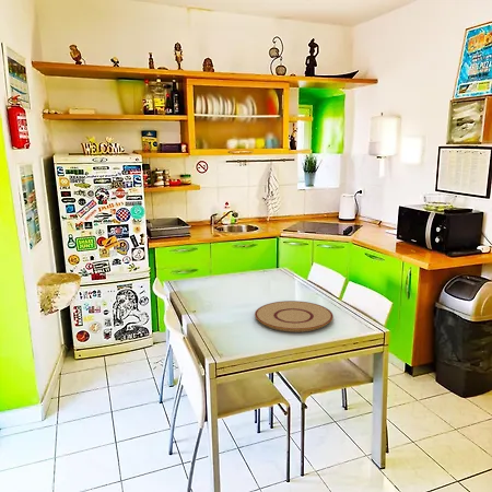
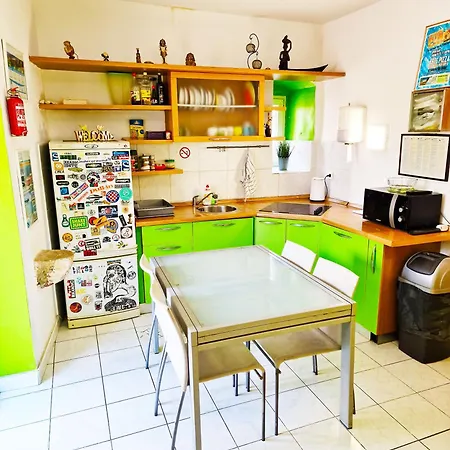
- plate (293, 315)
